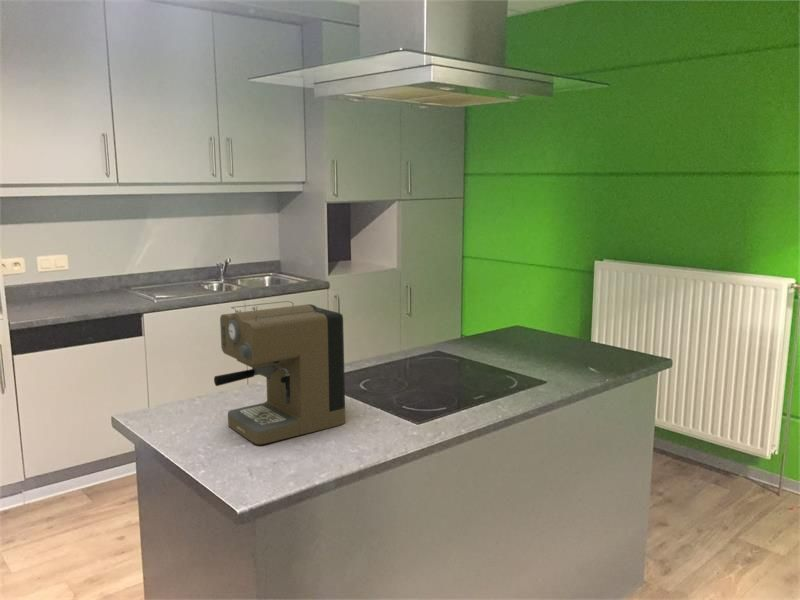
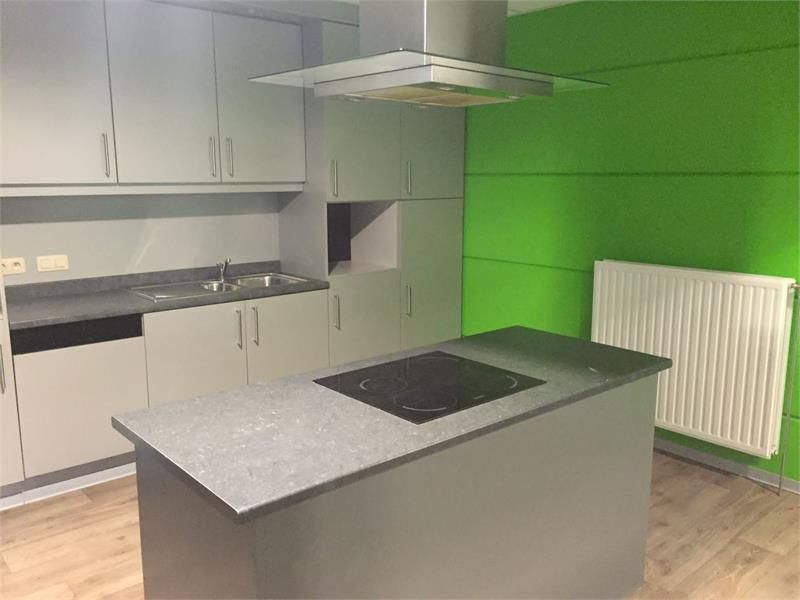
- coffee maker (278, 369)
